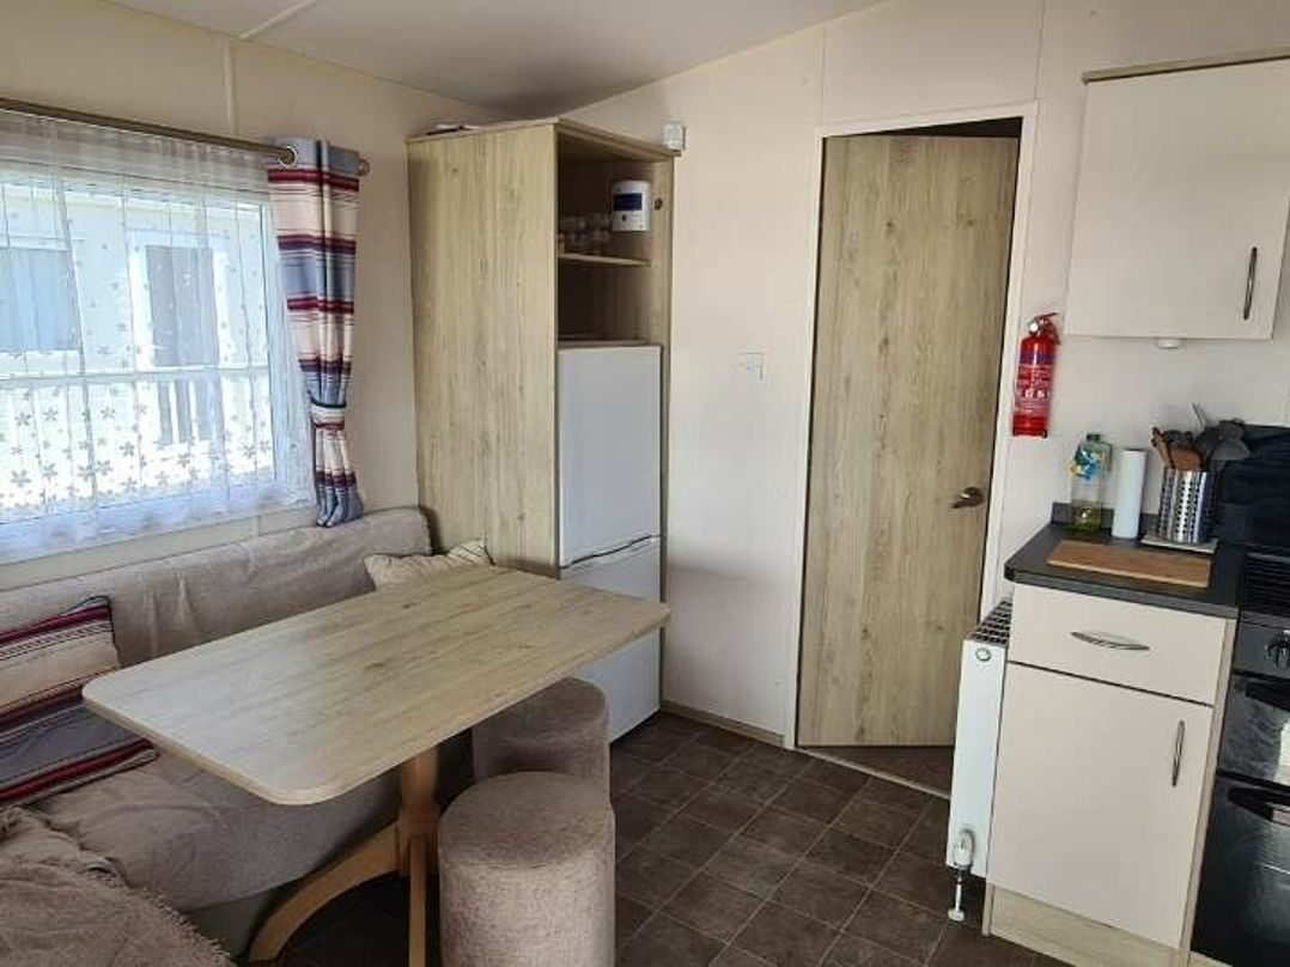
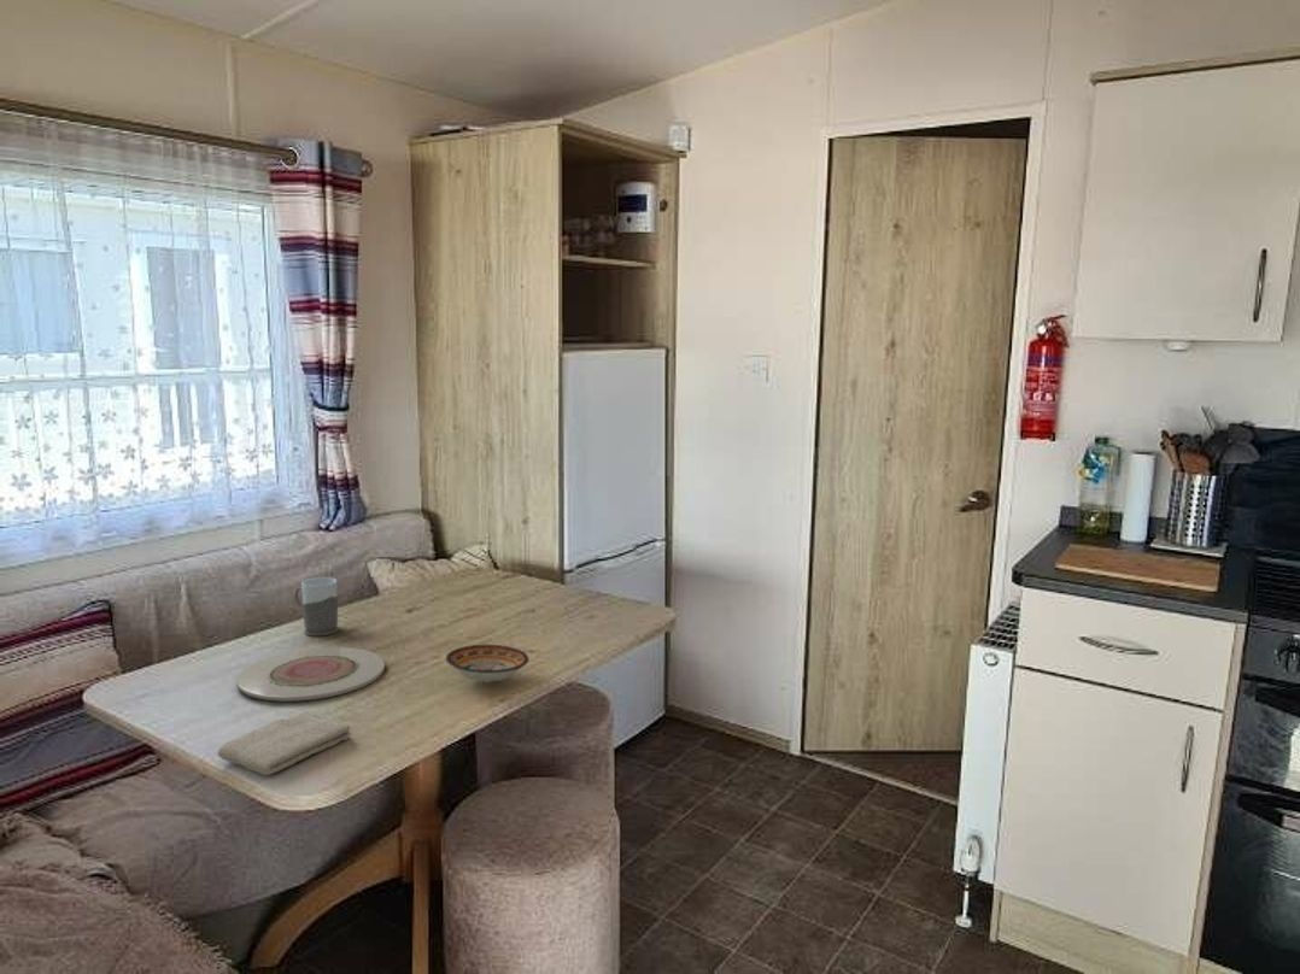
+ washcloth (288, 740)
+ plate (312, 670)
+ bowl (487, 668)
+ mug (314, 604)
